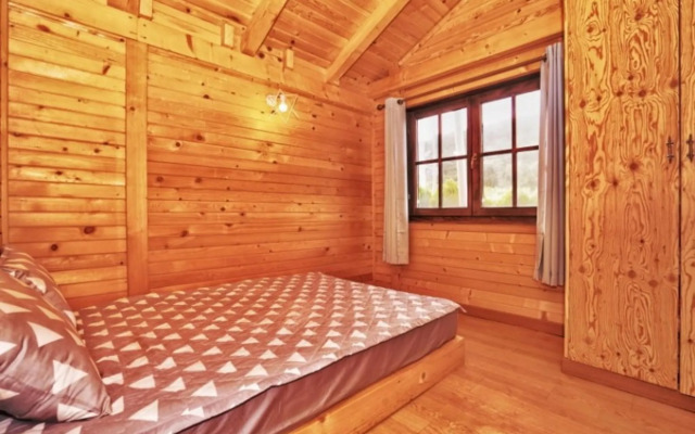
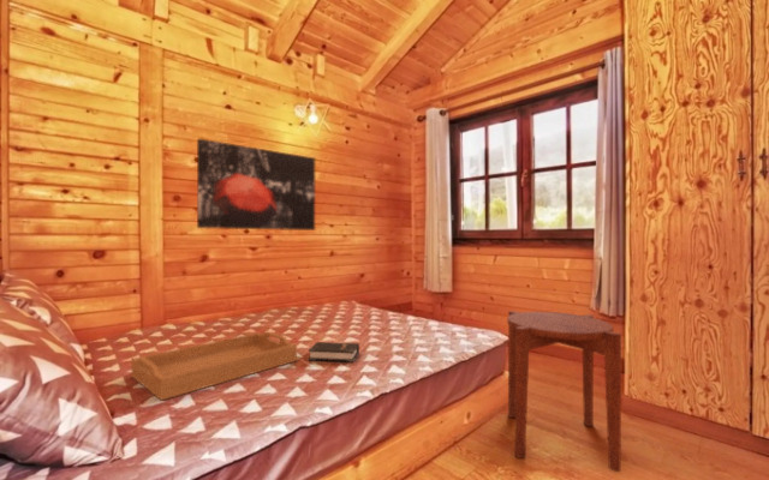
+ side table (583, 379)
+ serving tray (219, 356)
+ hardback book (334, 350)
+ wall art (262, 188)
